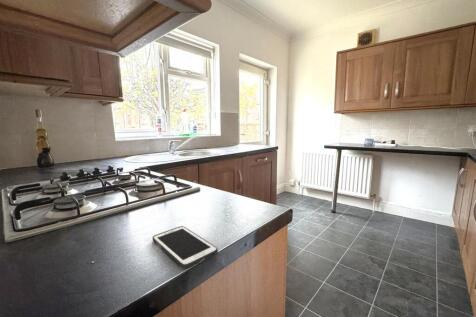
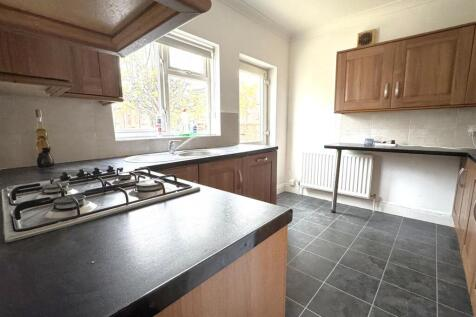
- cell phone (183, 244)
